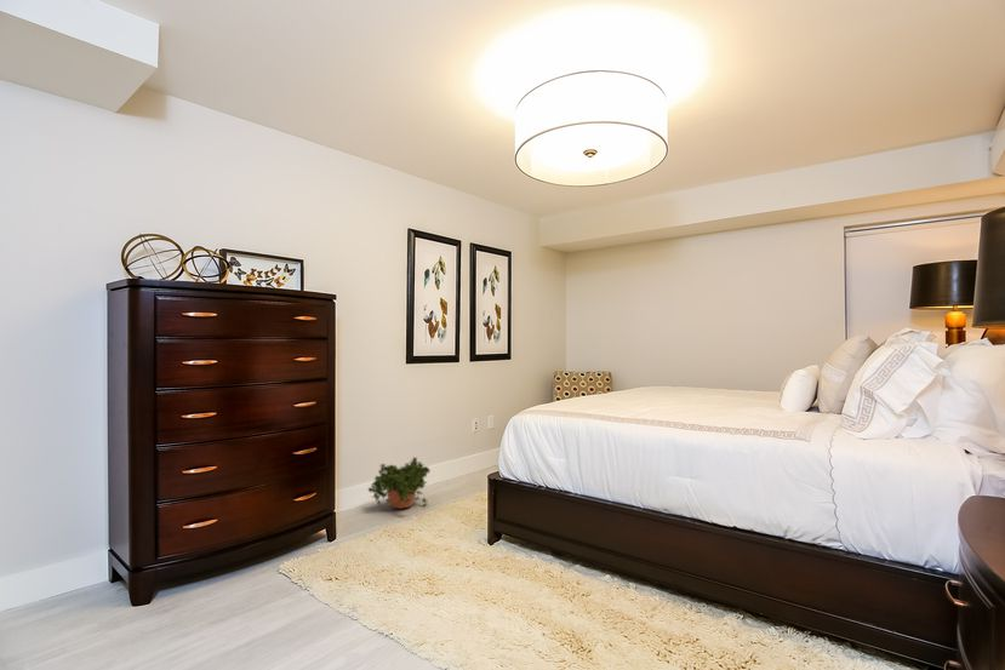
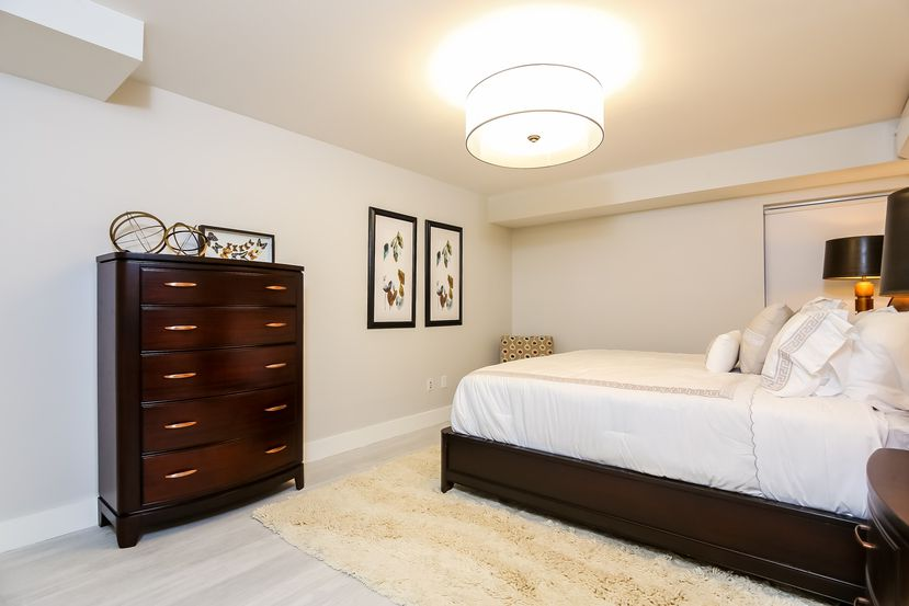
- potted plant (399, 483)
